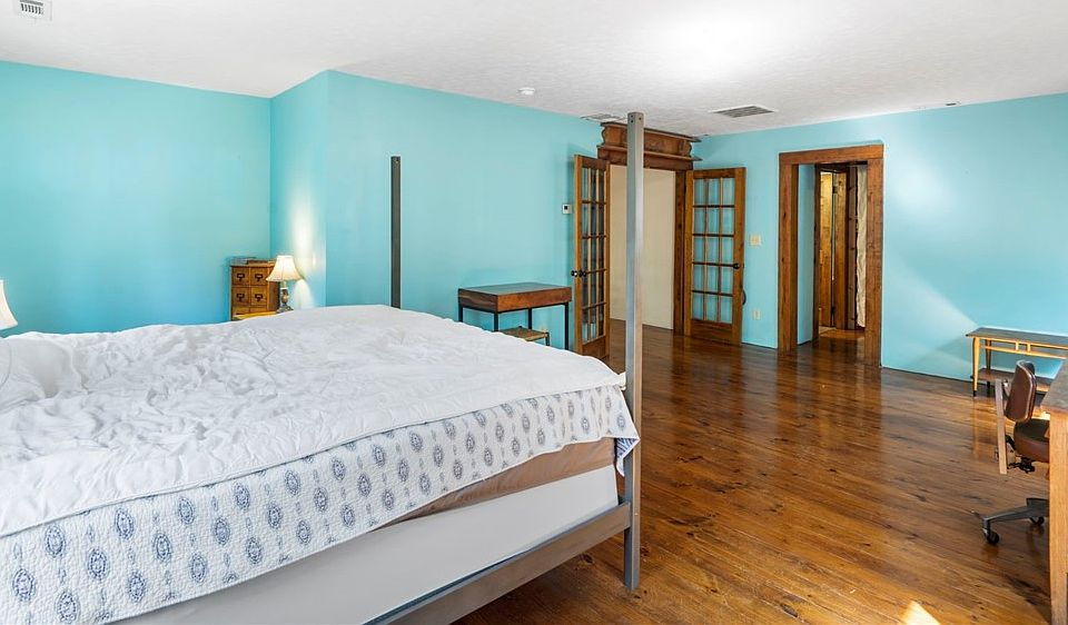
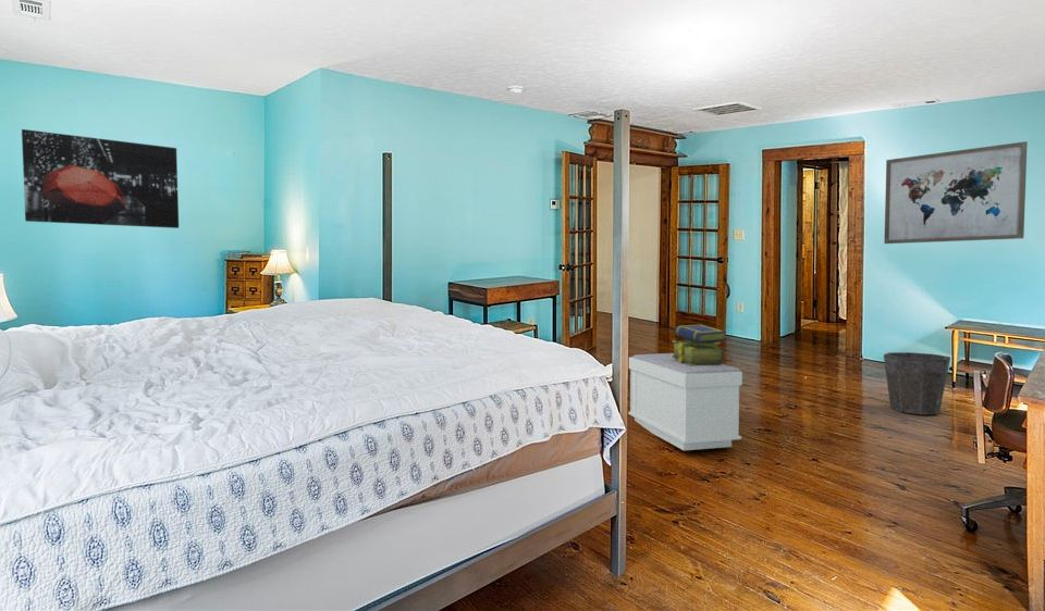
+ bench (680, 396)
+ wall art (950, 196)
+ stack of books (699, 344)
+ waste bin (915, 383)
+ wall art (106, 182)
